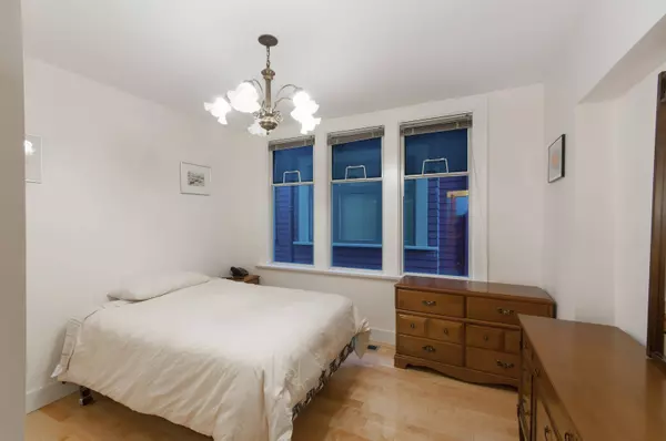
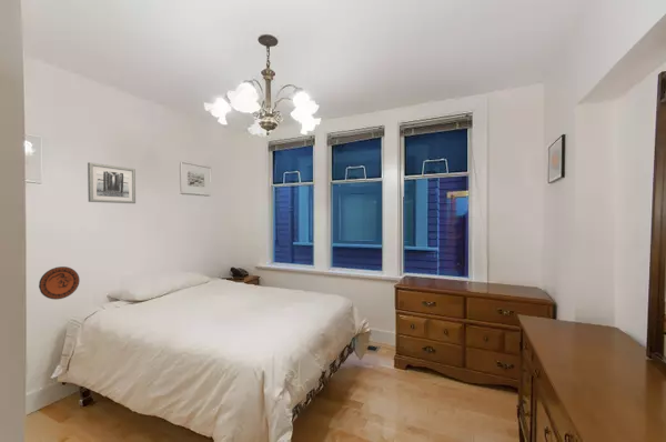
+ decorative plate (59, 282)
+ wall art (113, 184)
